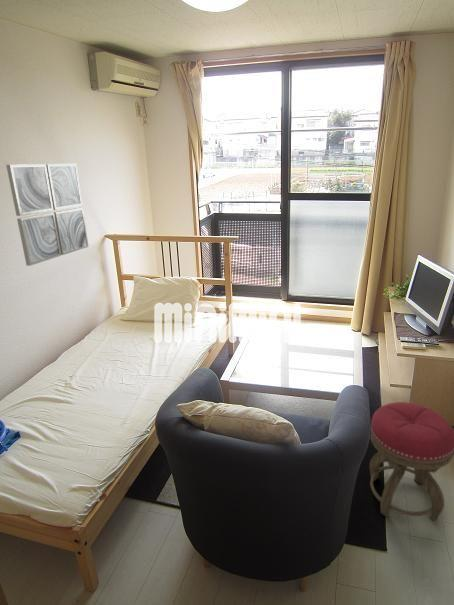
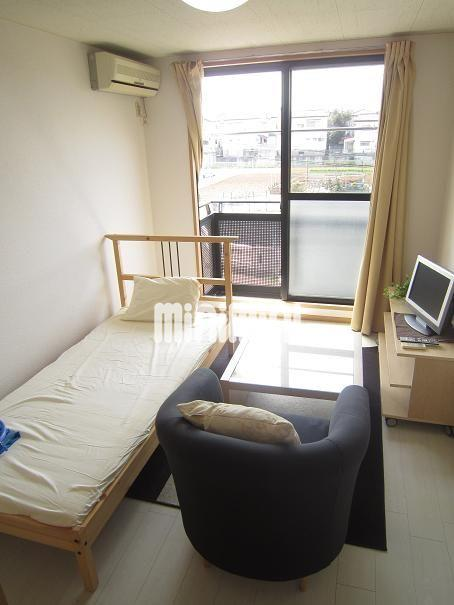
- stool (407, 459)
- wall art (53, 212)
